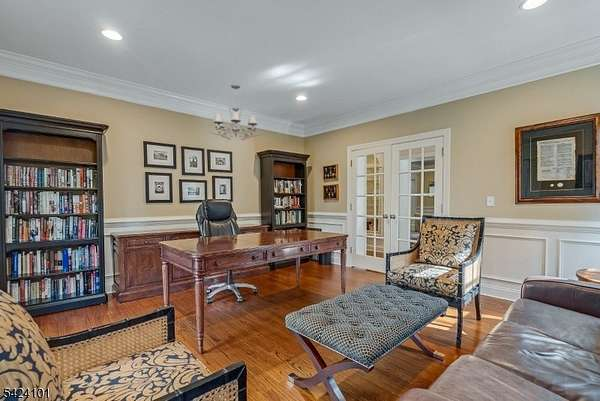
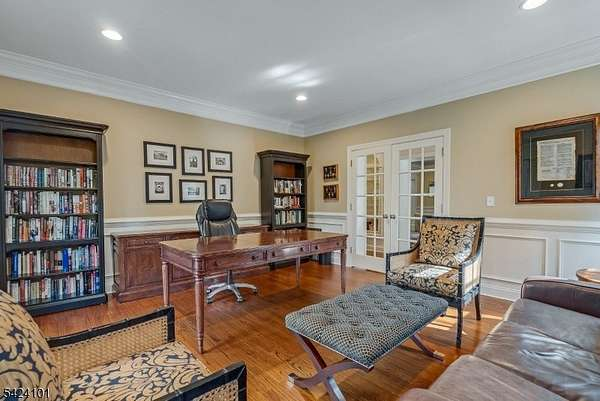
- chandelier (235, 111)
